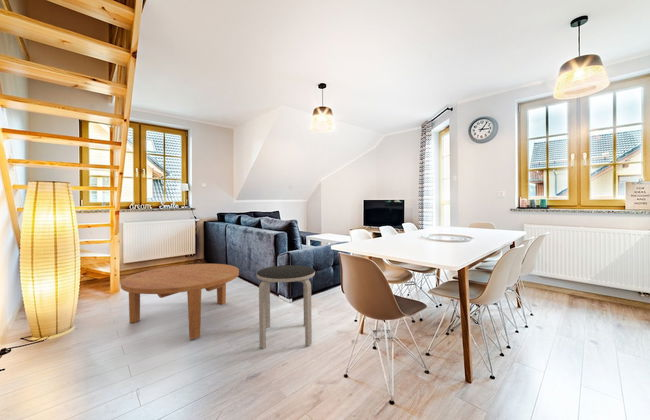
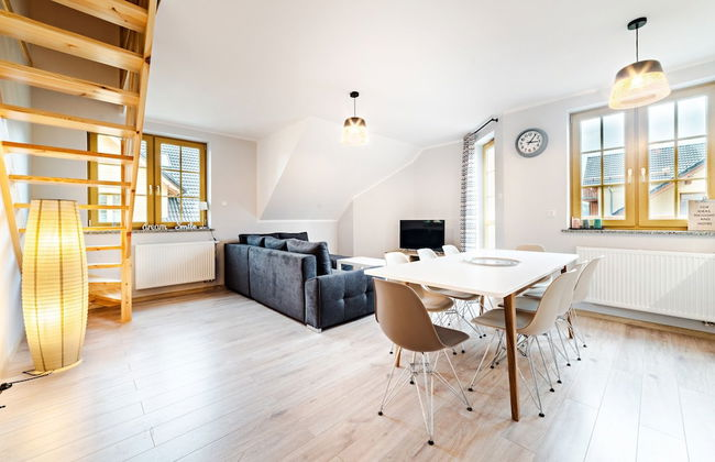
- side table (269, 303)
- coffee table (188, 296)
